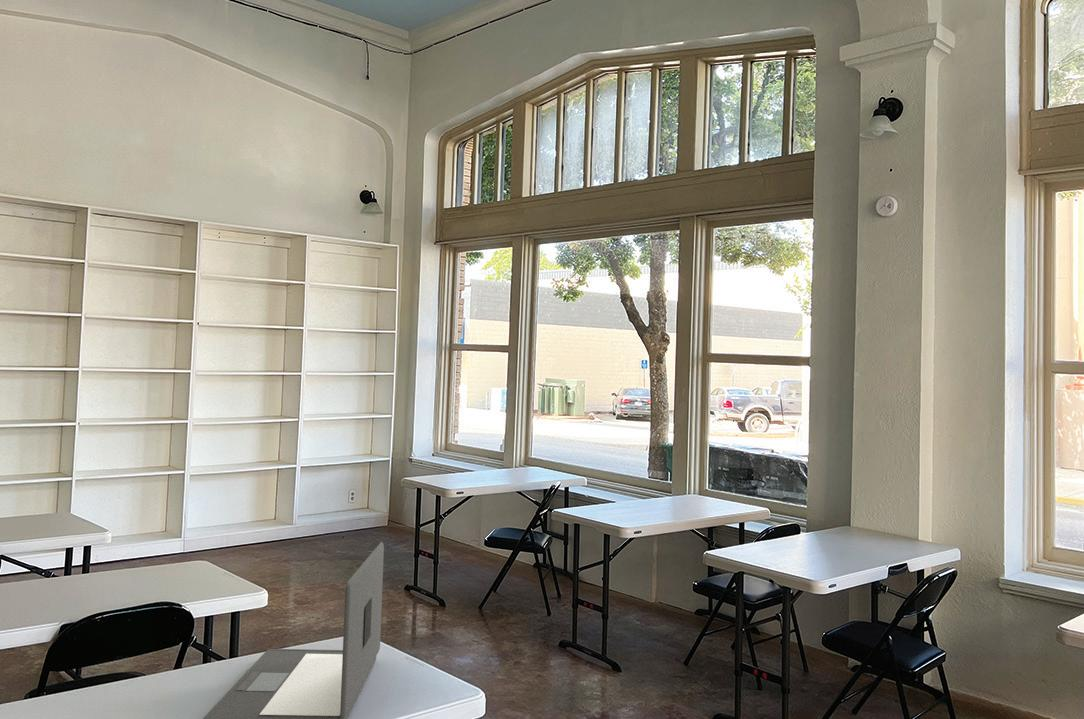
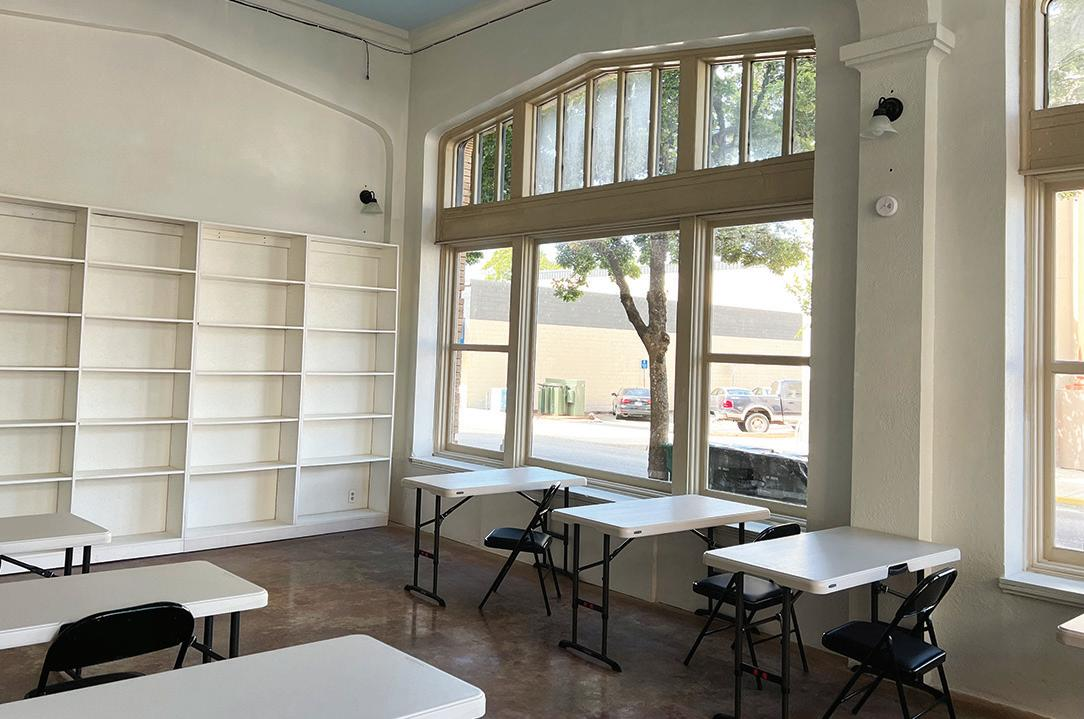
- laptop (304, 649)
